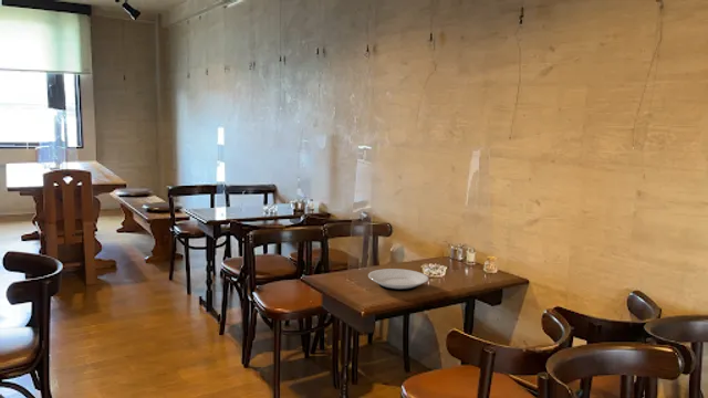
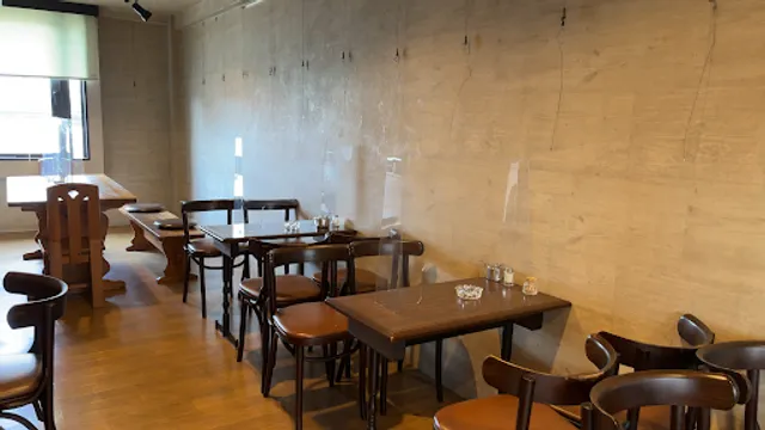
- plate (397, 281)
